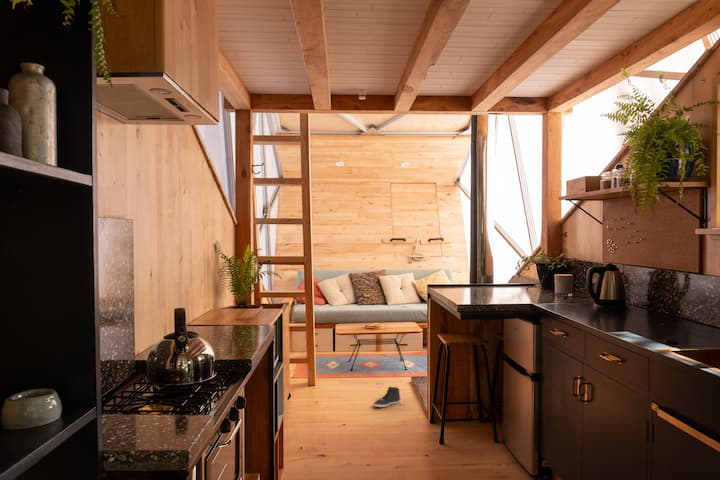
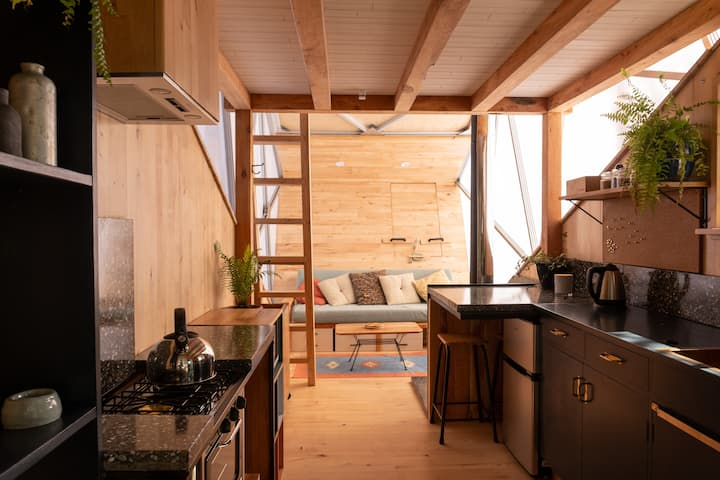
- sneaker (386, 396)
